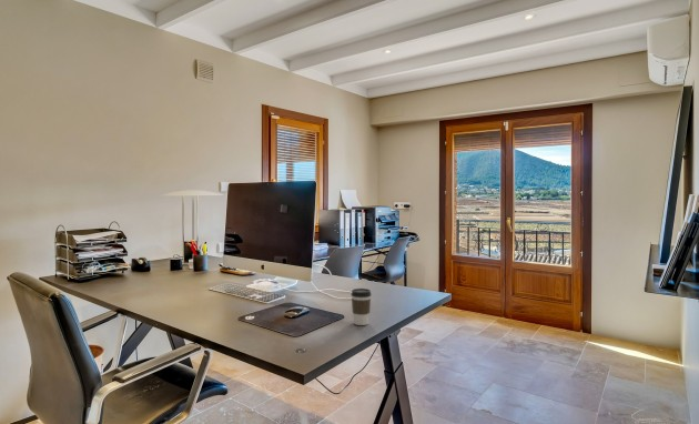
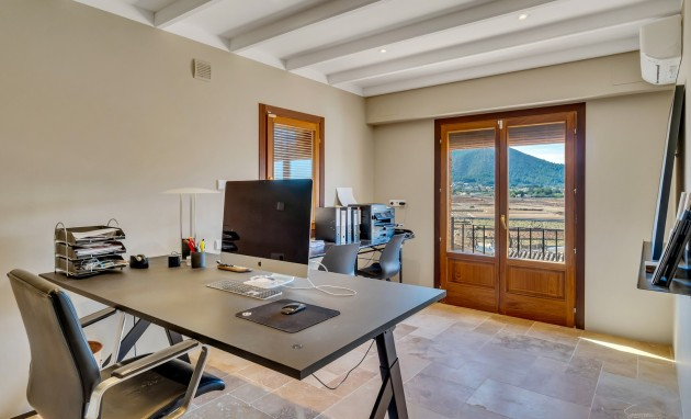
- coffee cup (361, 306)
